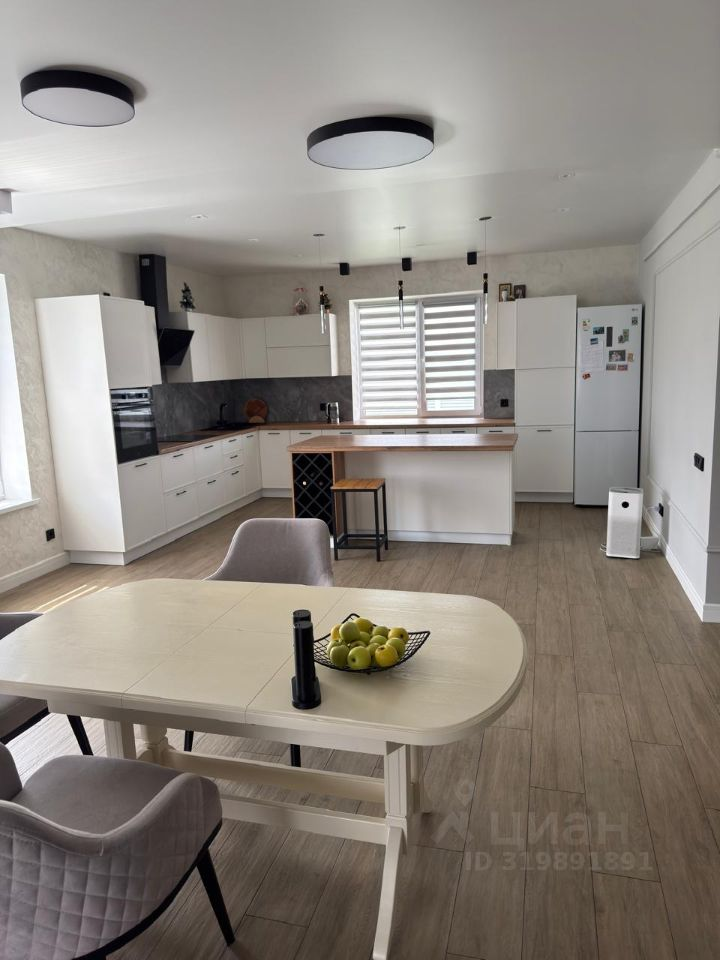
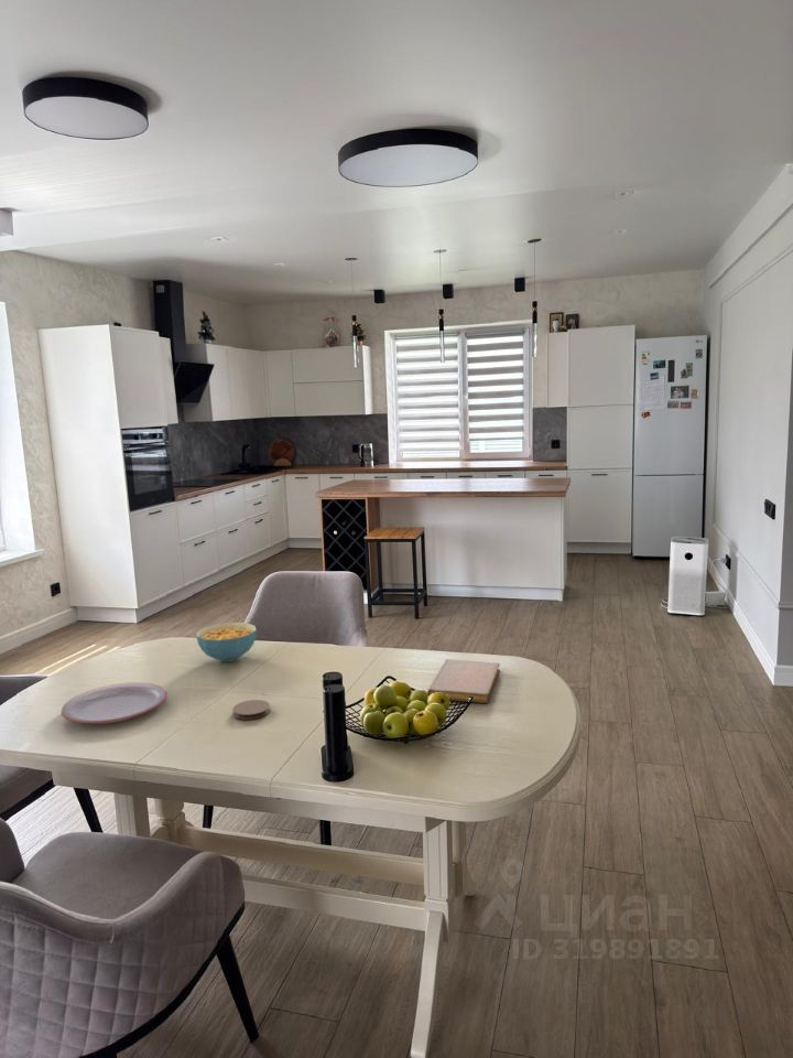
+ cereal bowl (227, 645)
+ coaster (251, 709)
+ plate (116, 704)
+ notebook (465, 679)
